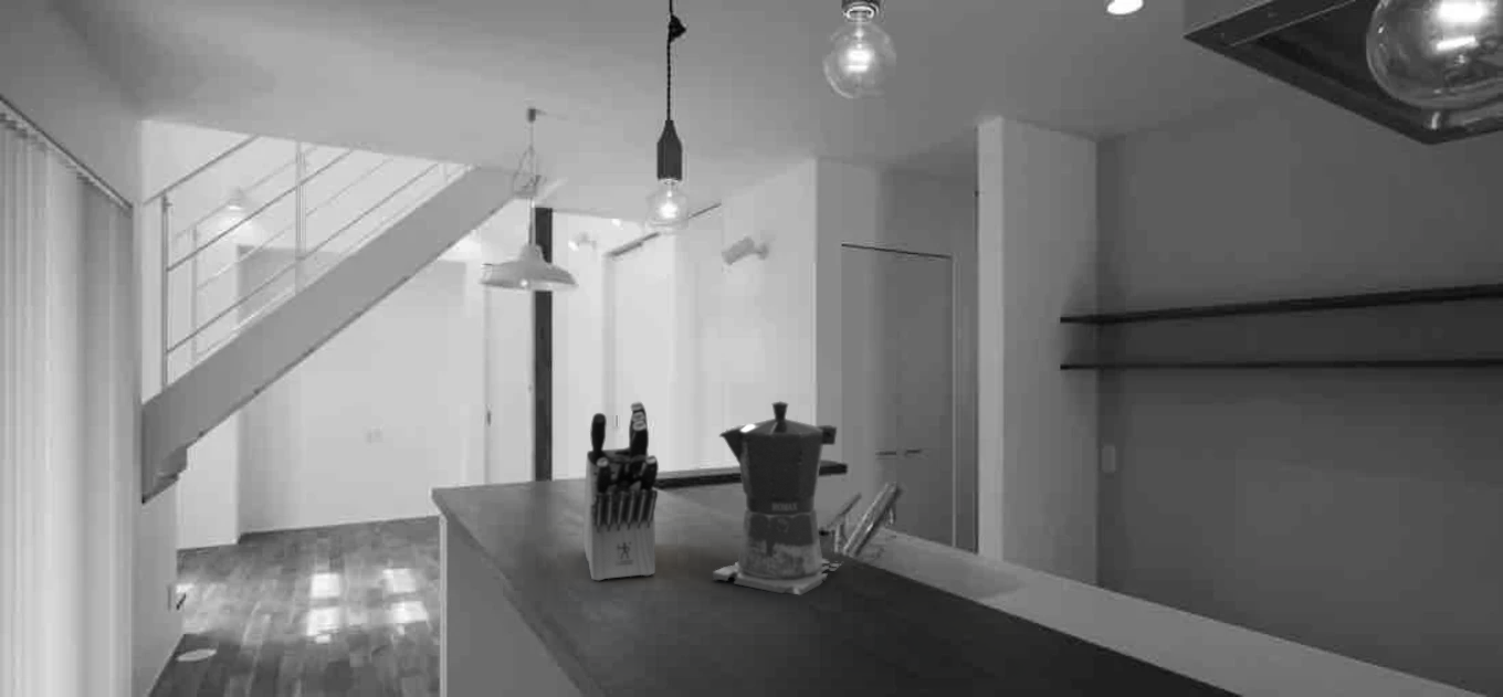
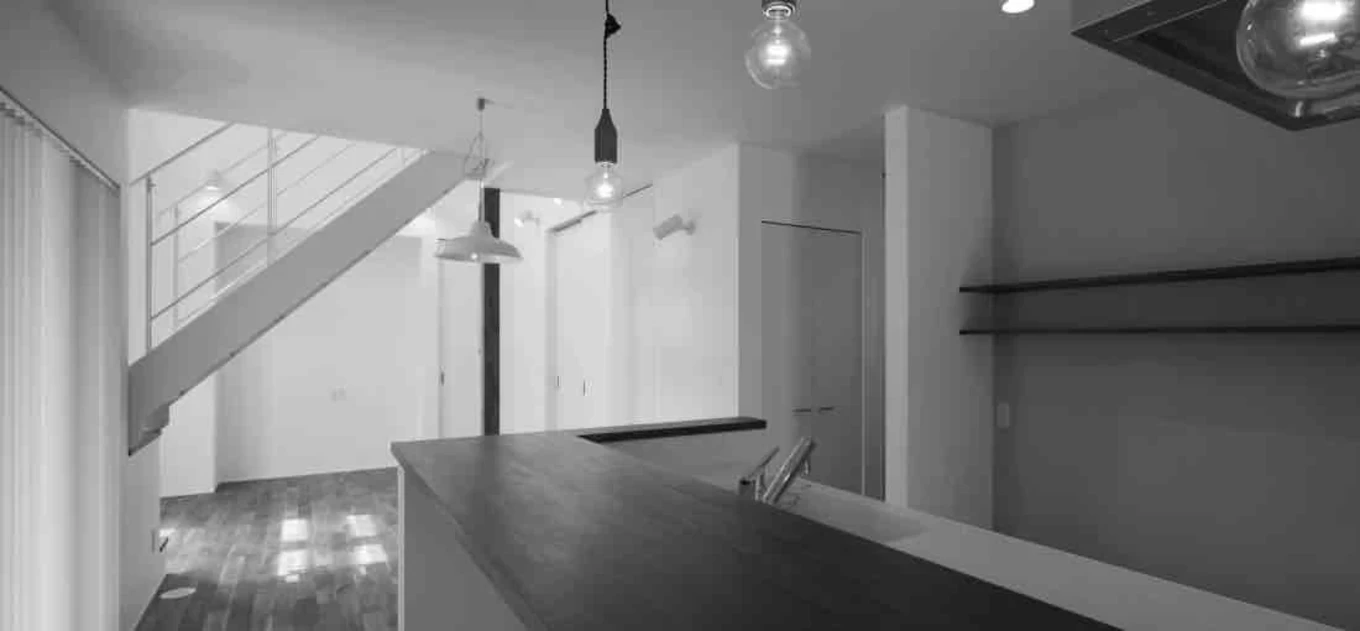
- knife block (618, 482)
- coffee maker (781, 487)
